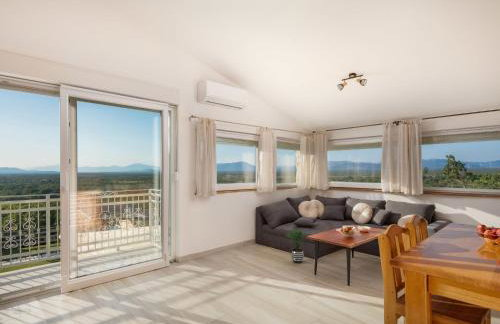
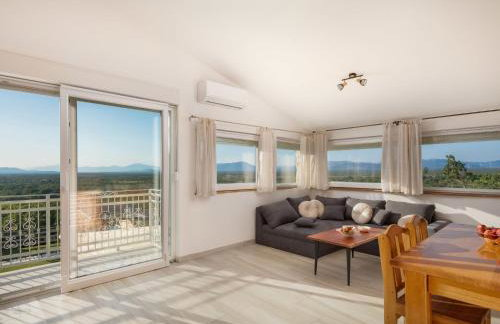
- potted plant (296, 245)
